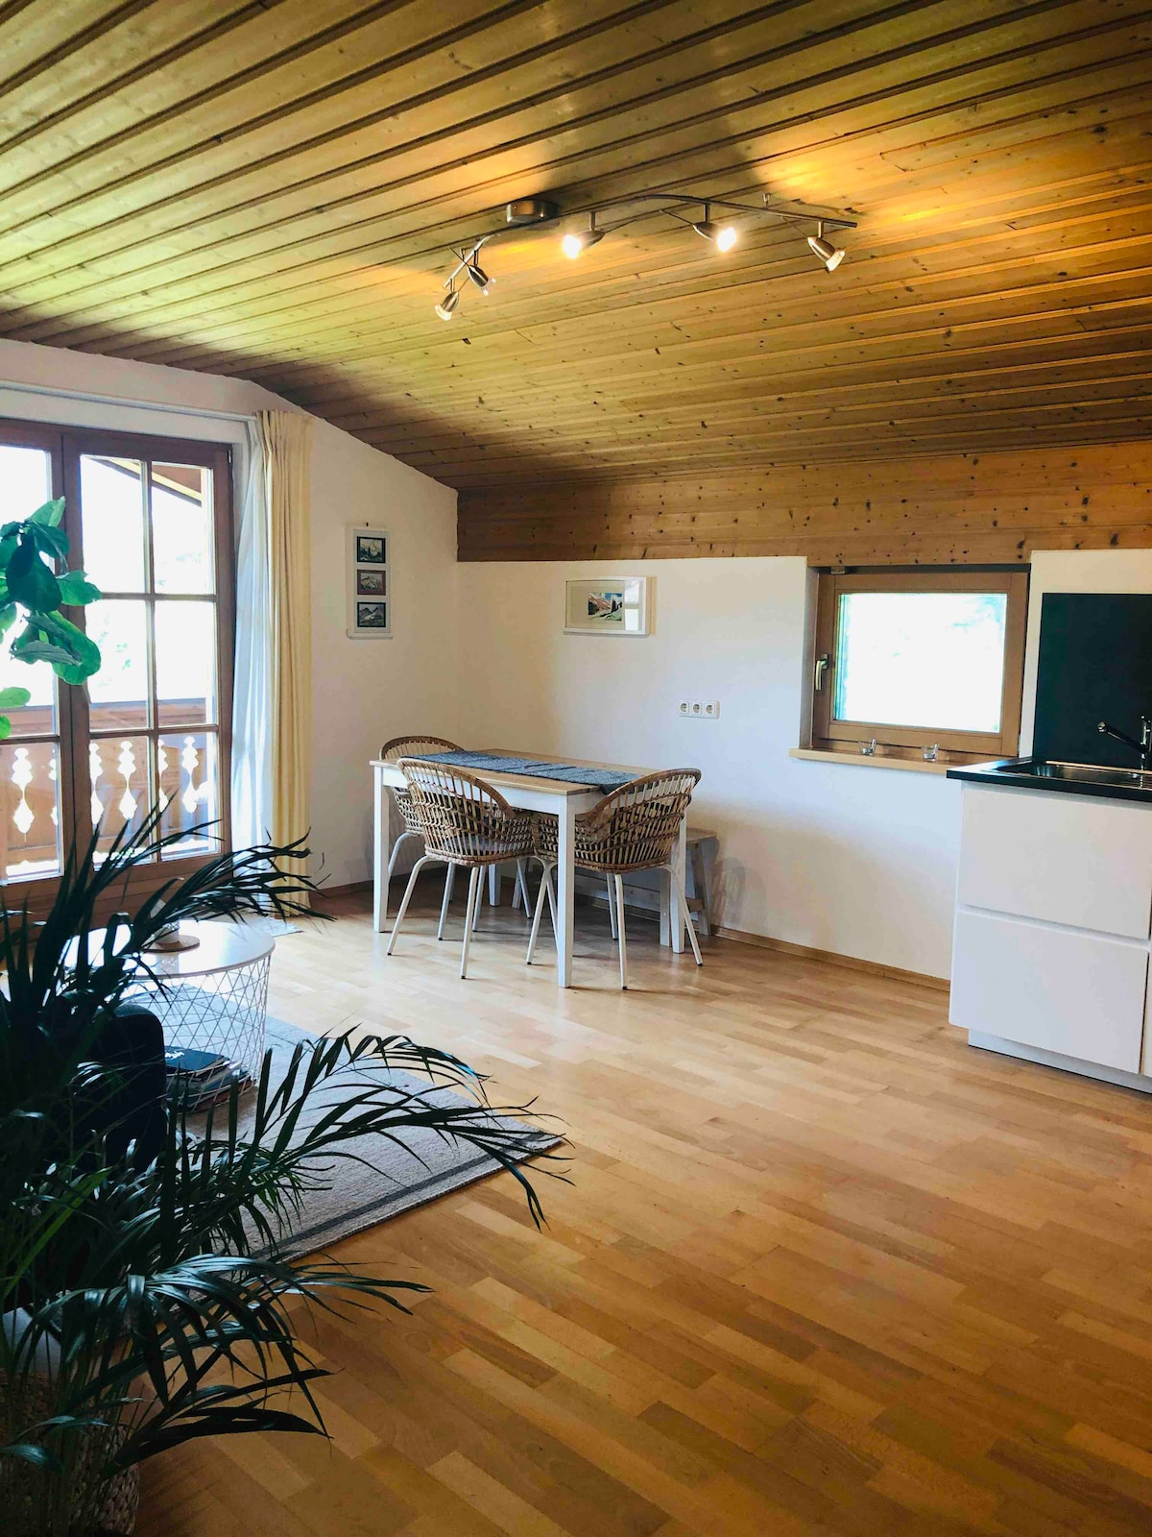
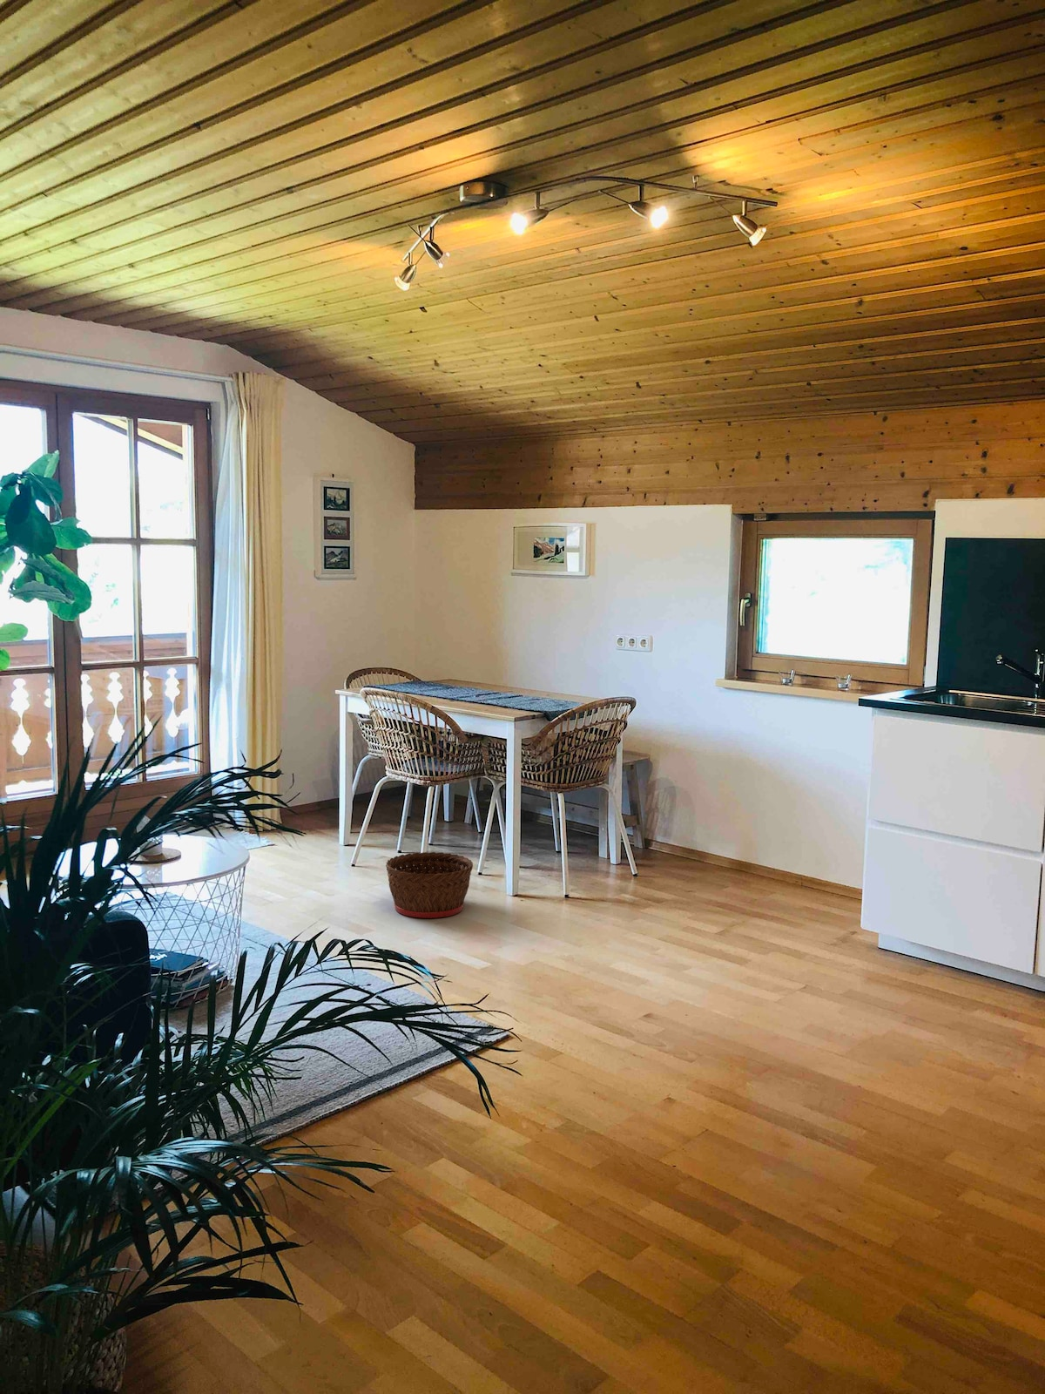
+ basket (428, 885)
